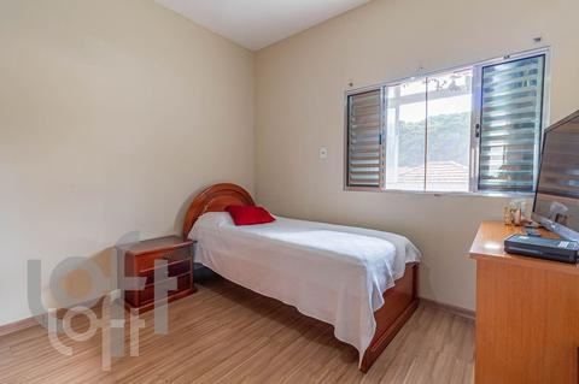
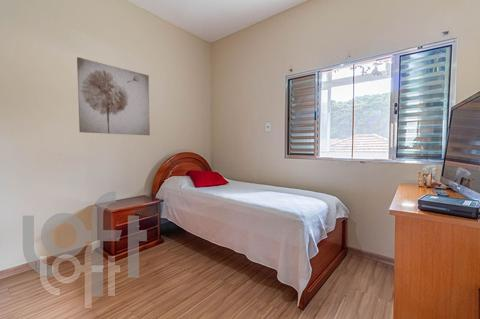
+ wall art (117, 101)
